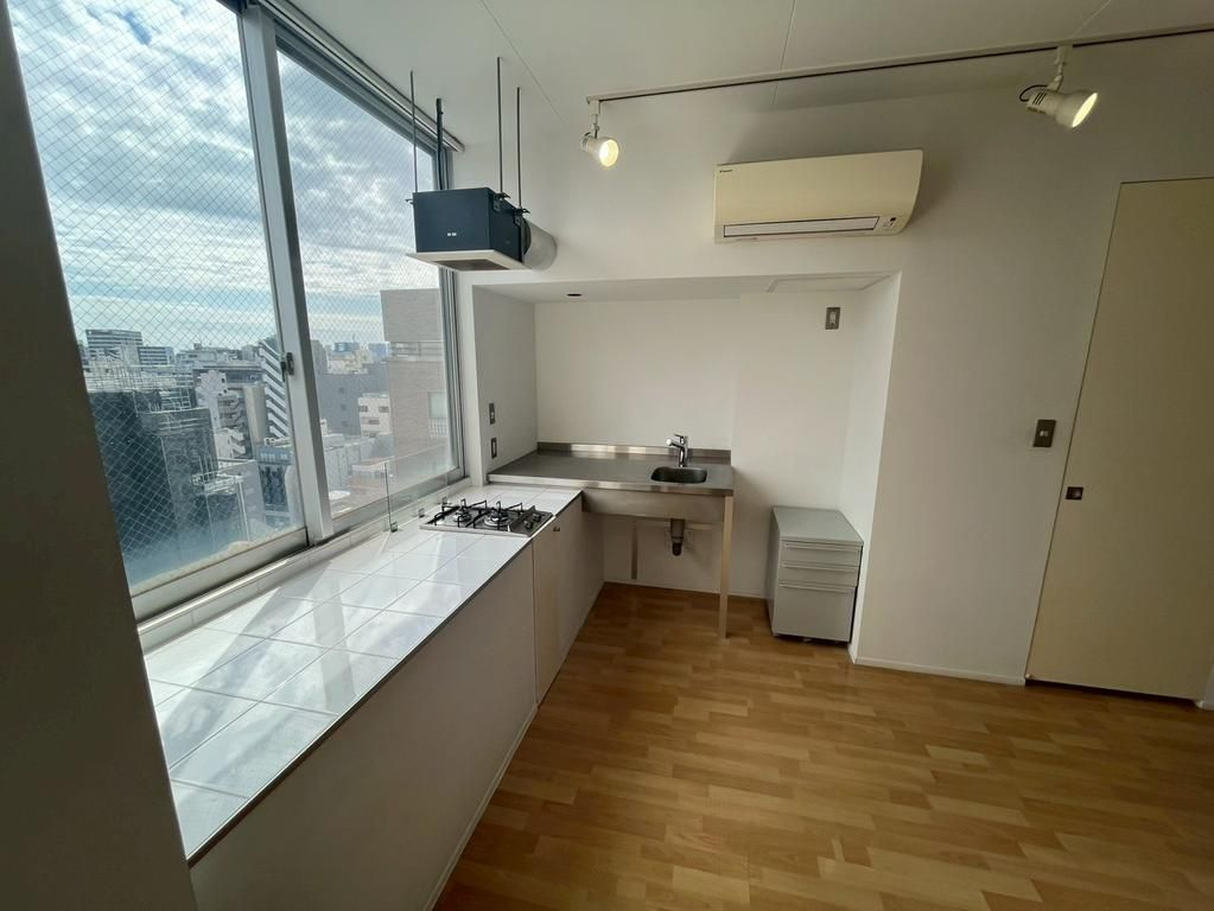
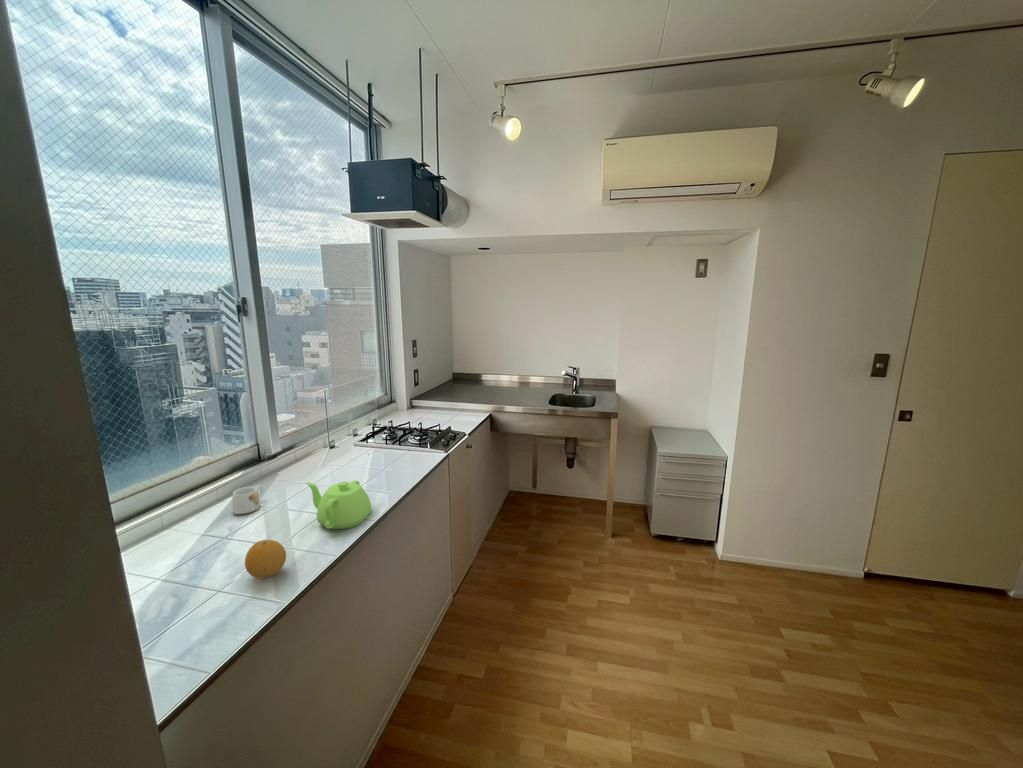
+ fruit (265, 558)
+ teapot (337, 500)
+ mug (249, 497)
